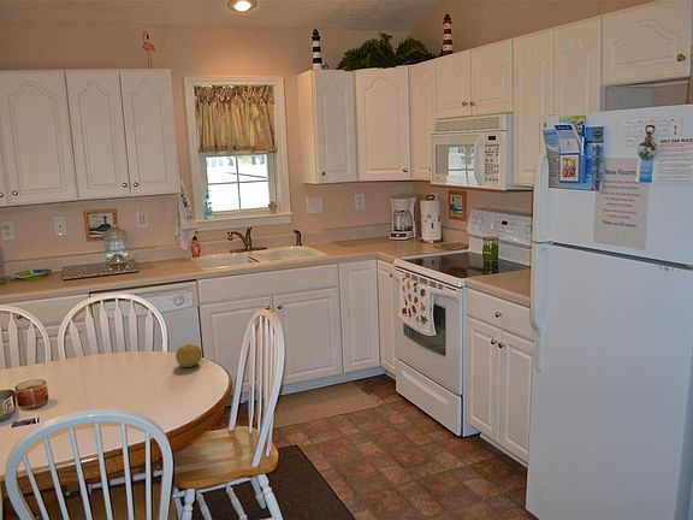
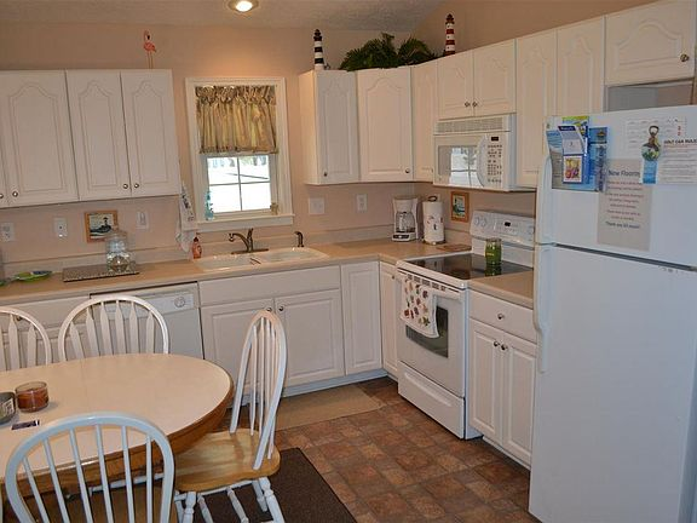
- fruit (188, 355)
